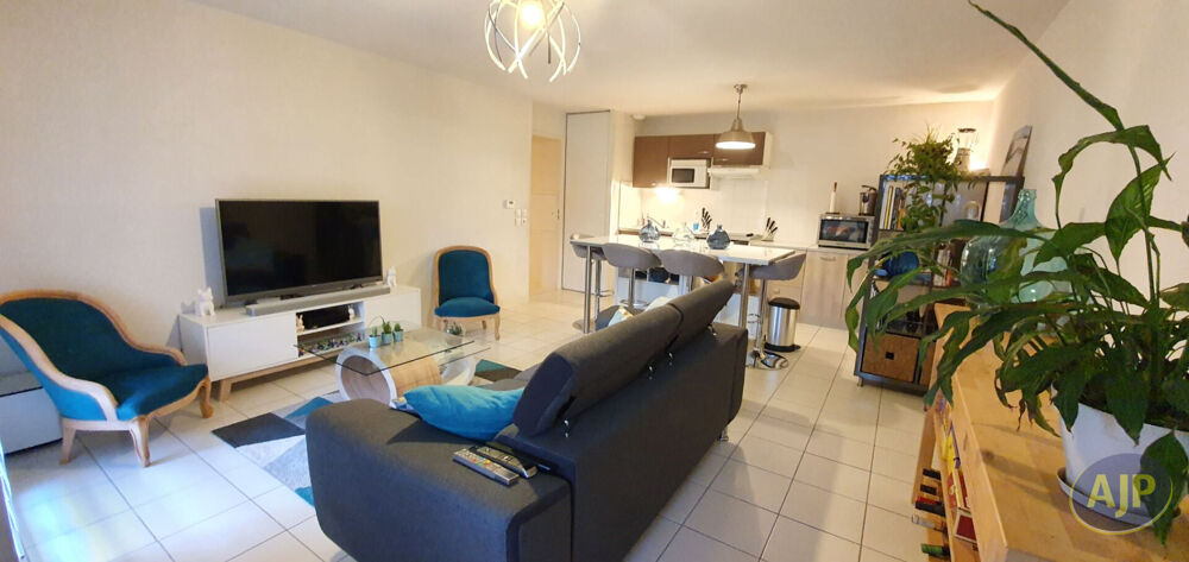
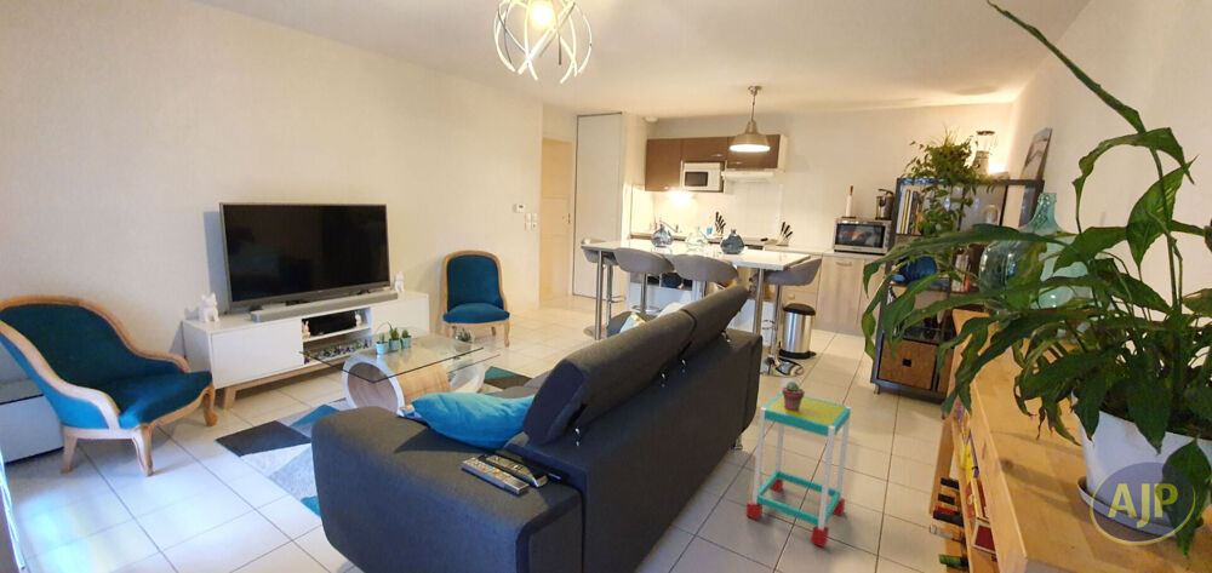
+ side table (794, 475)
+ potted succulent (793, 394)
